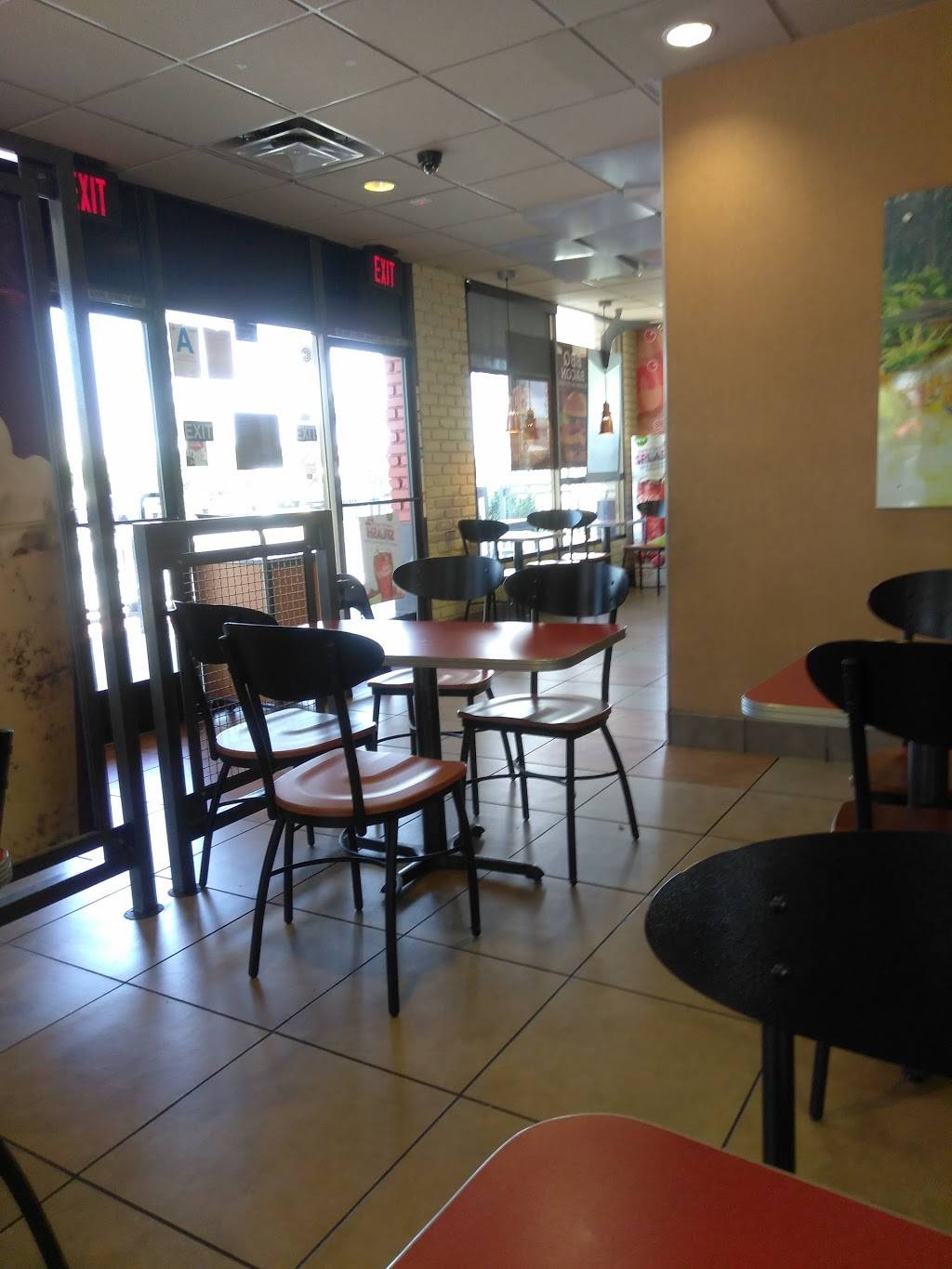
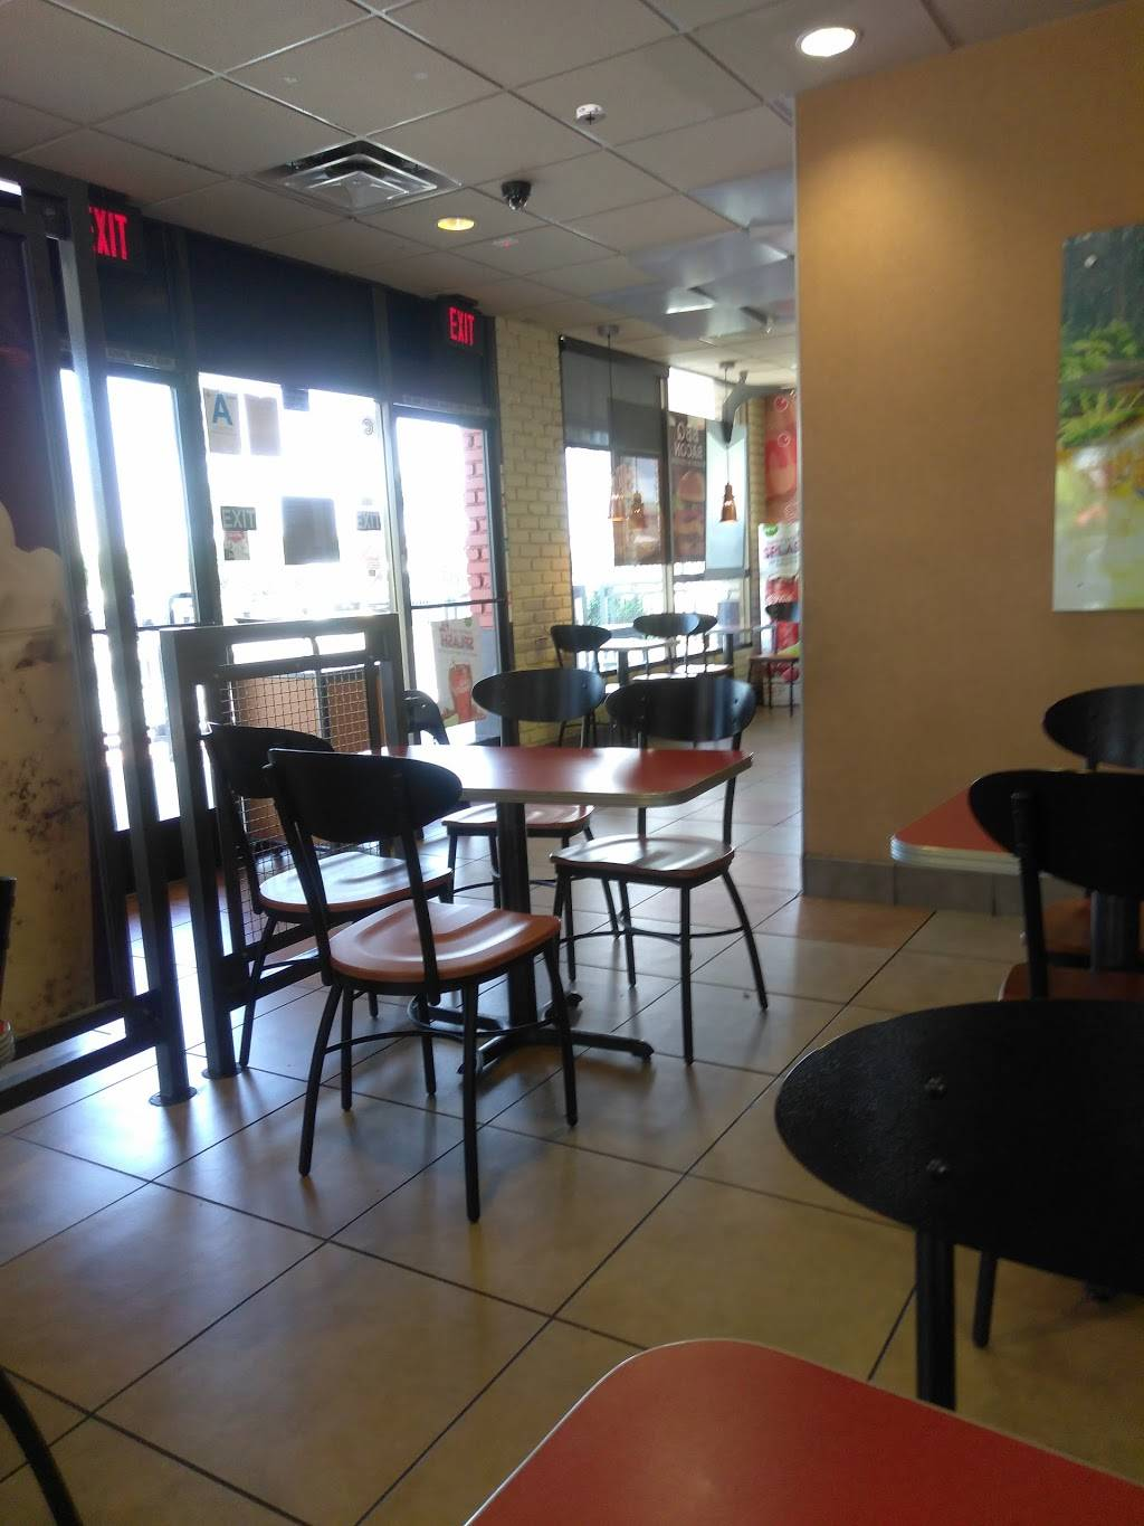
+ smoke detector (589, 114)
